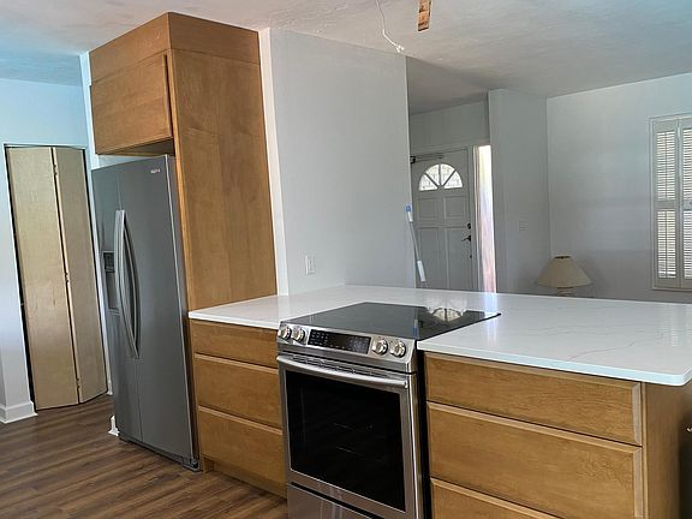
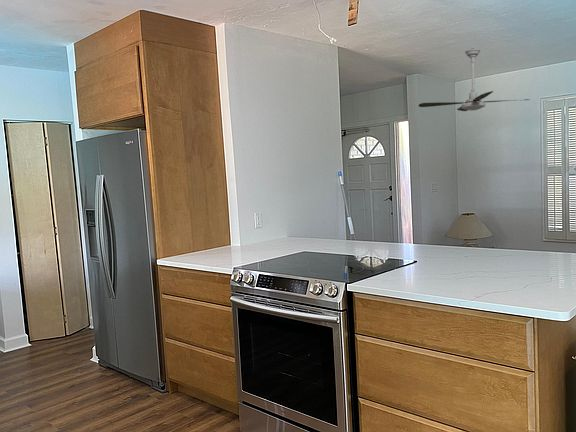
+ ceiling fan (472, 79)
